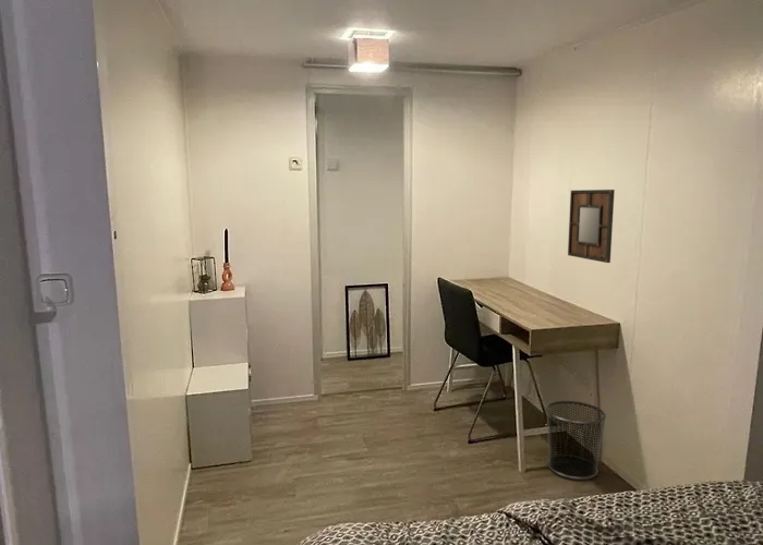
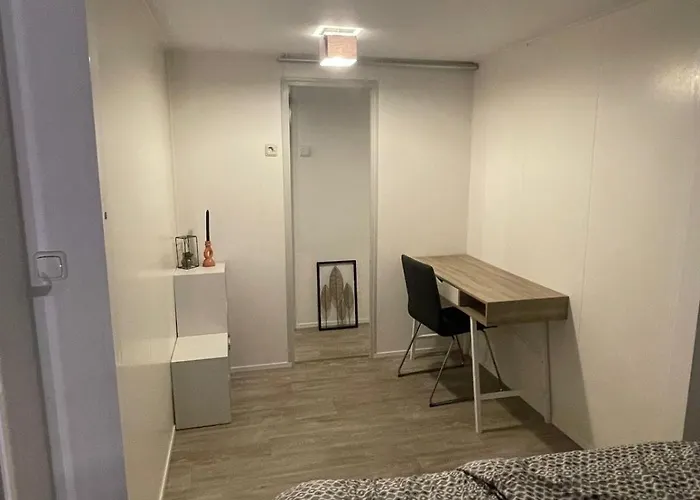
- home mirror (589, 225)
- waste bin (574, 439)
